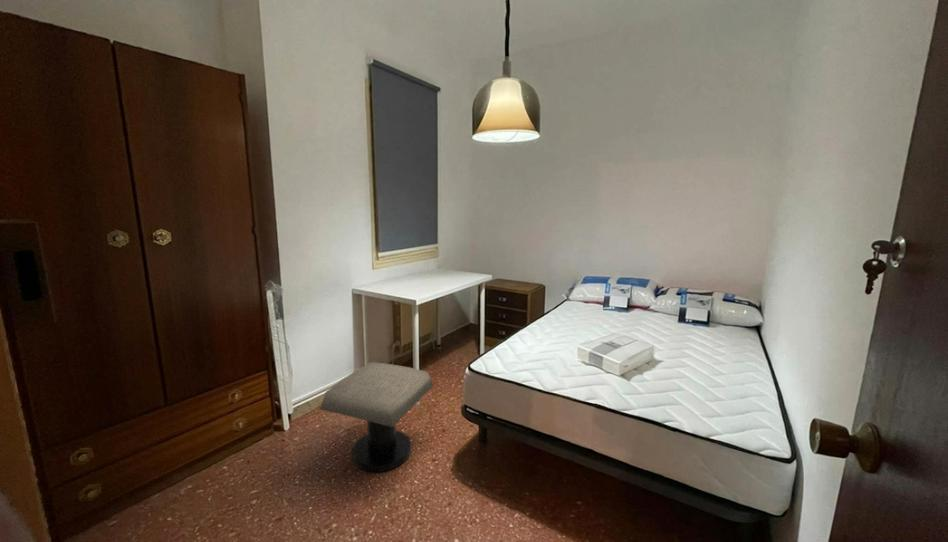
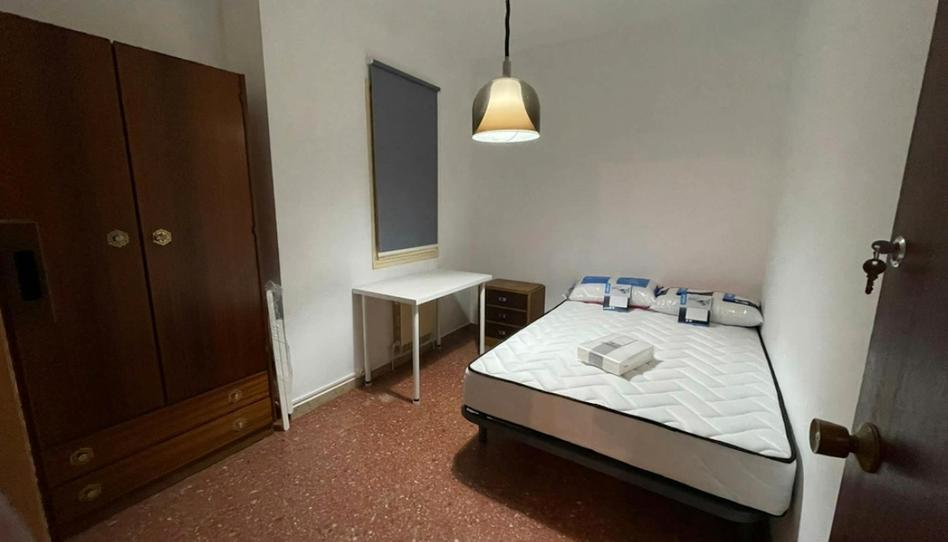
- stool (381, 414)
